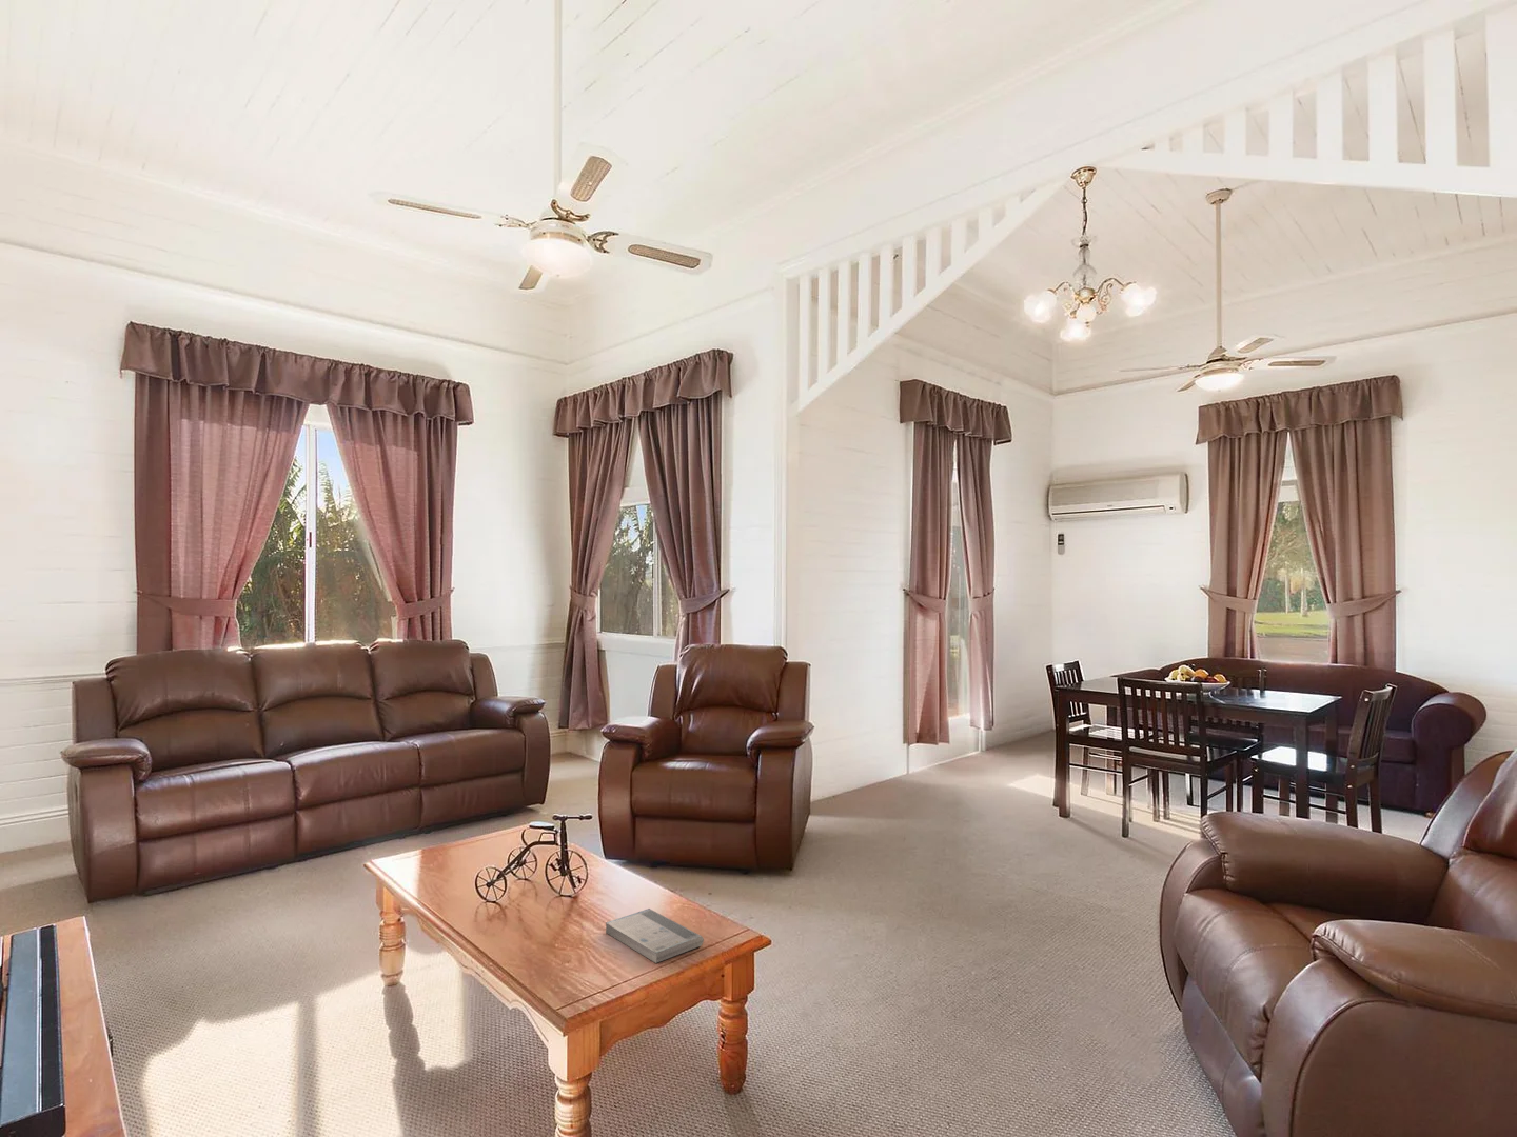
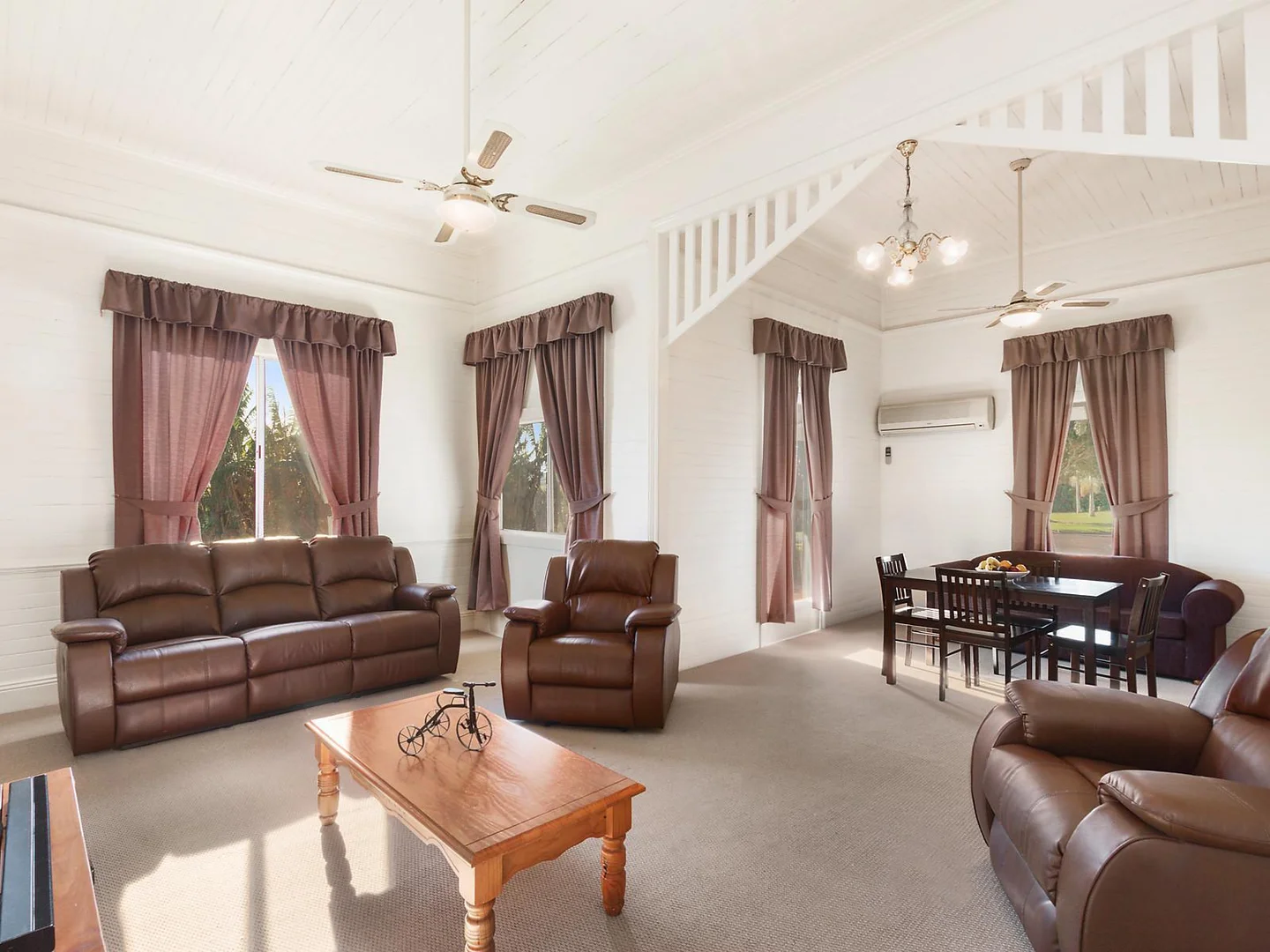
- book (653, 933)
